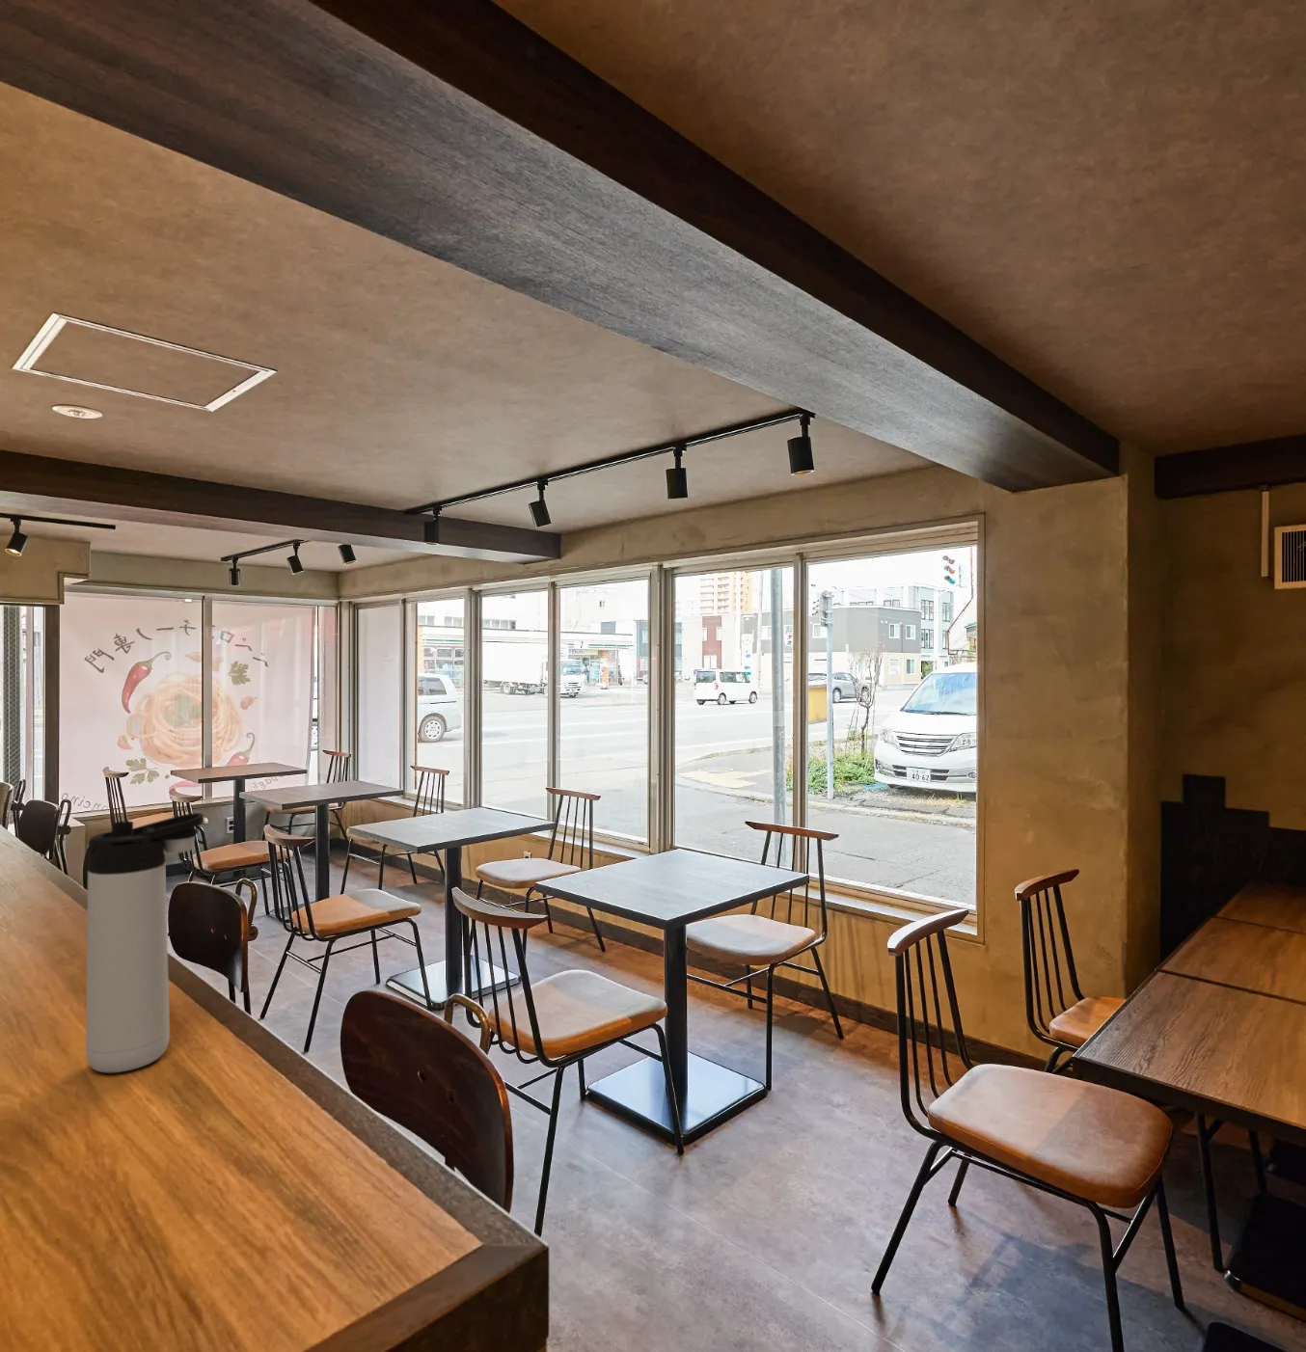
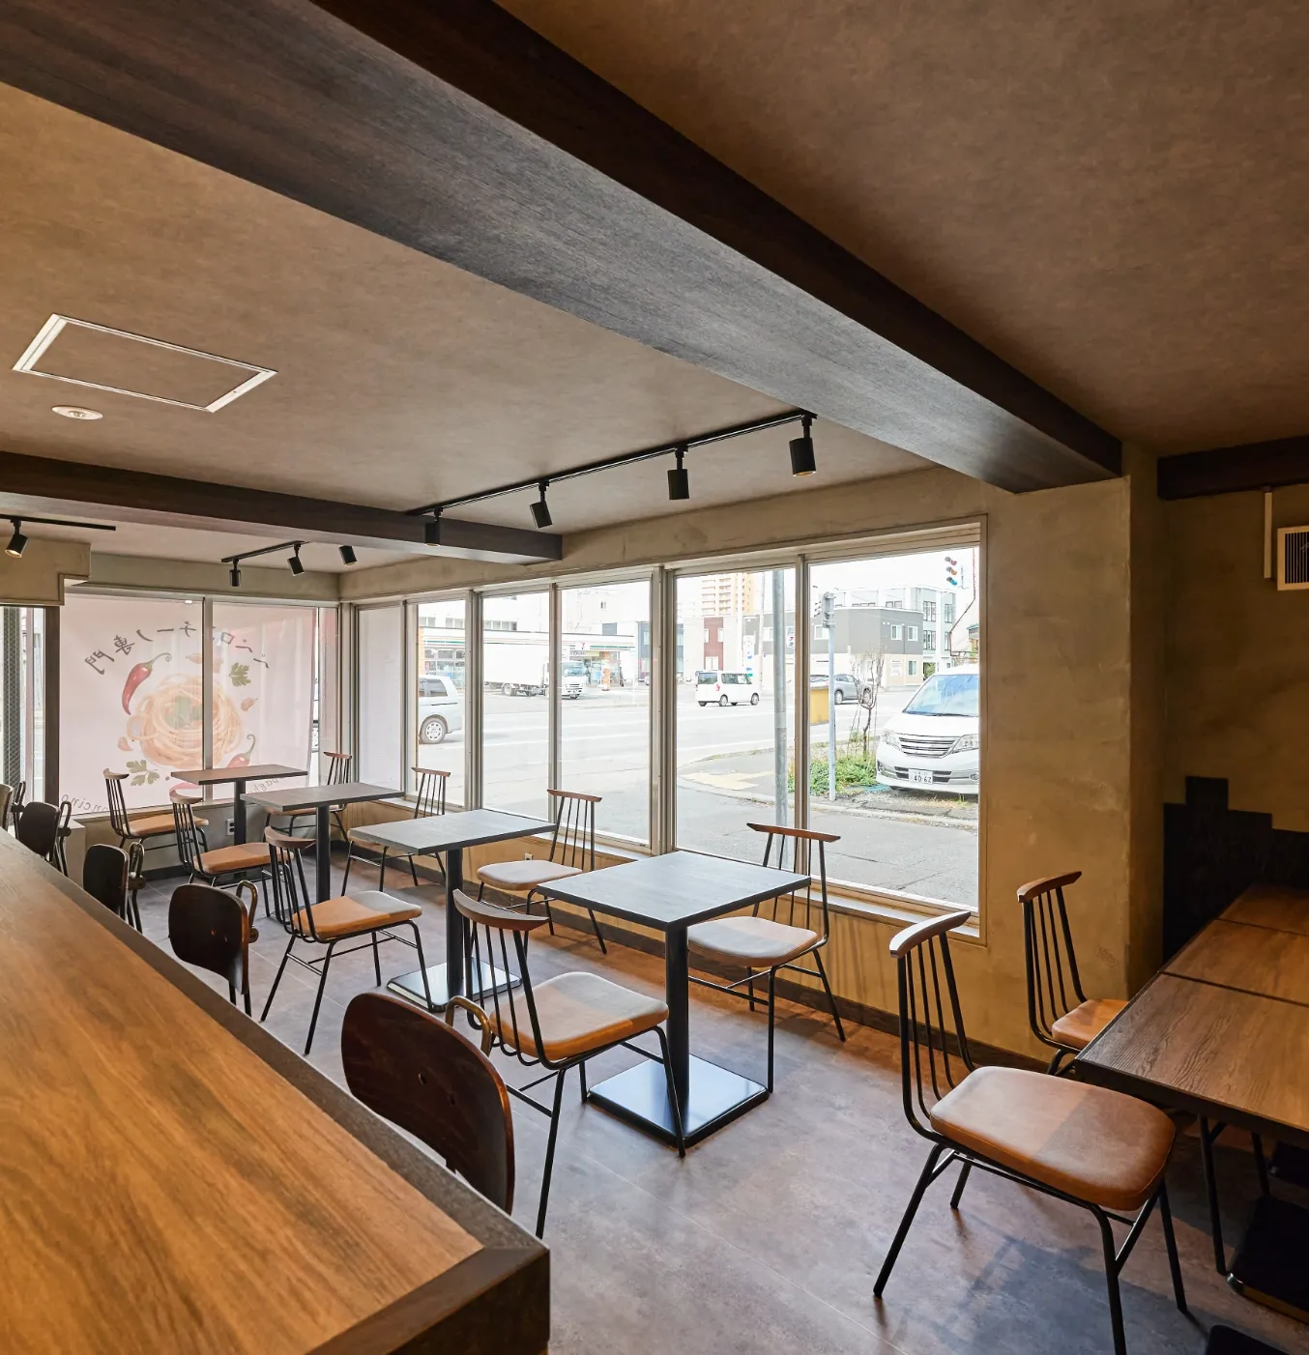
- thermos bottle (146, 937)
